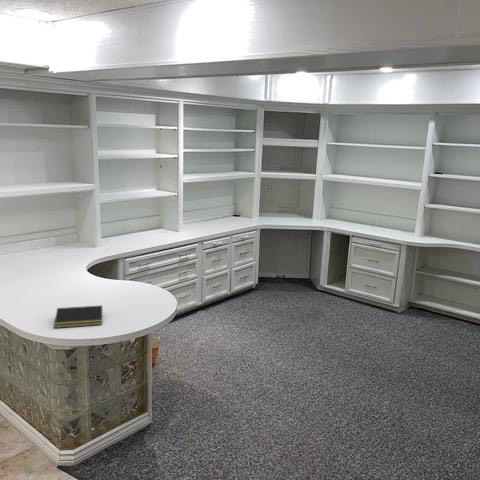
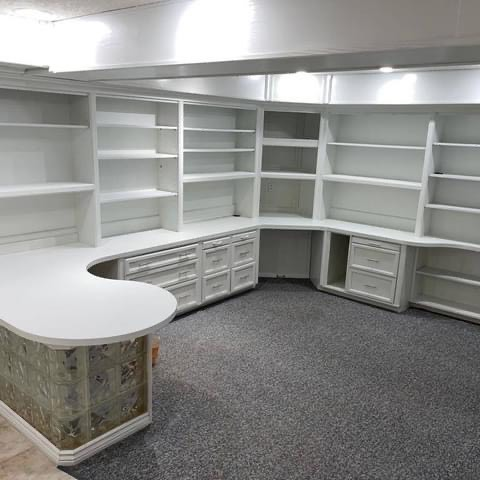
- notepad (79, 316)
